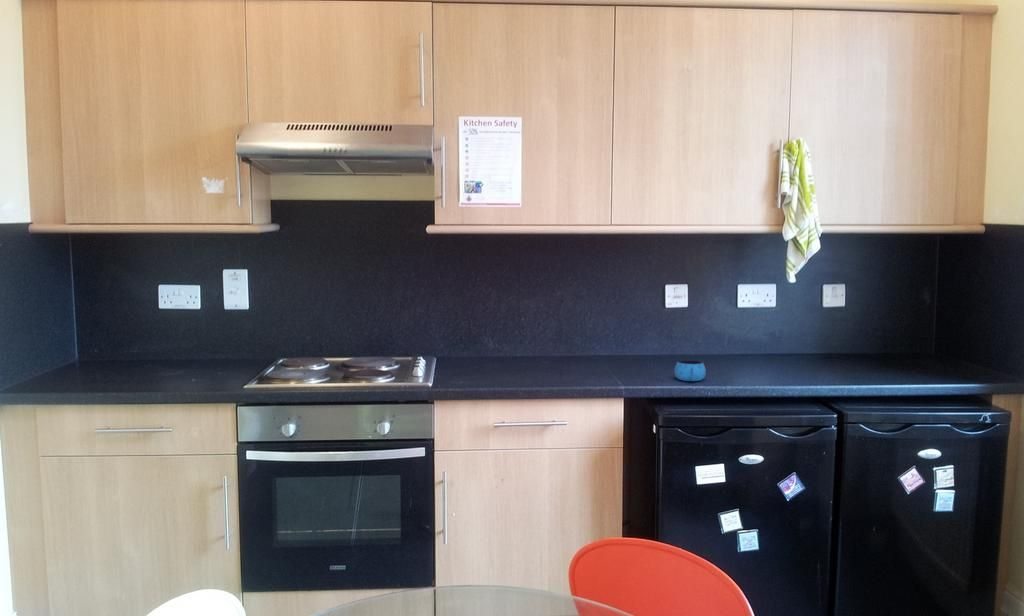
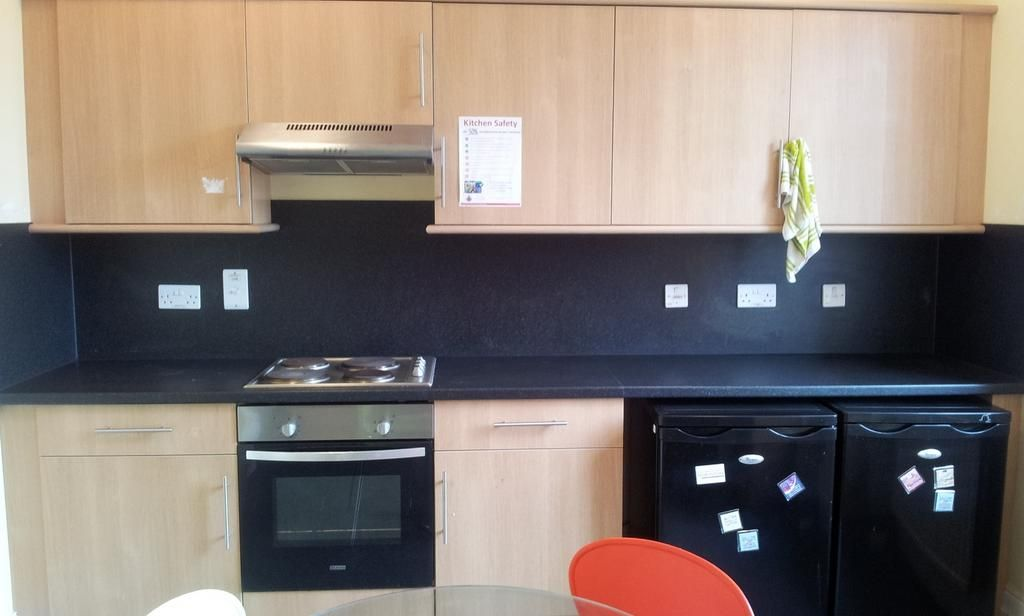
- mug (690, 371)
